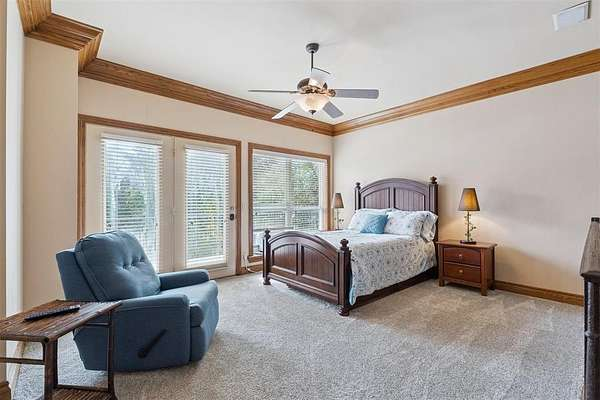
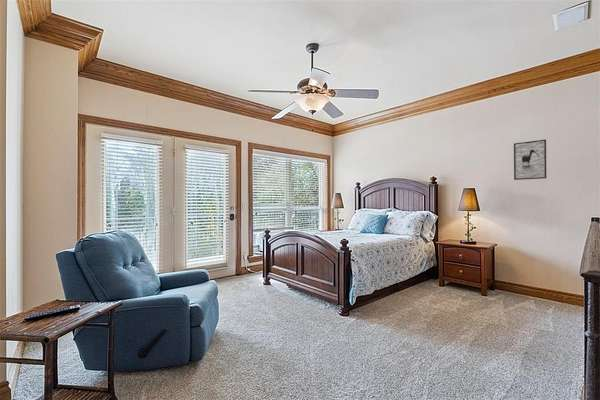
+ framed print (529, 160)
